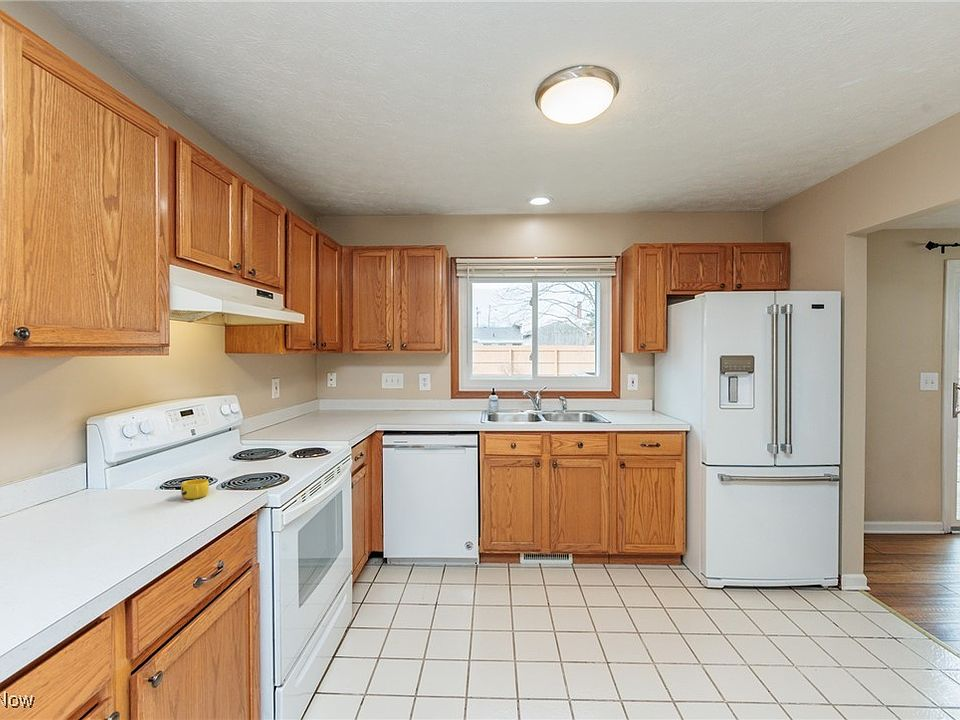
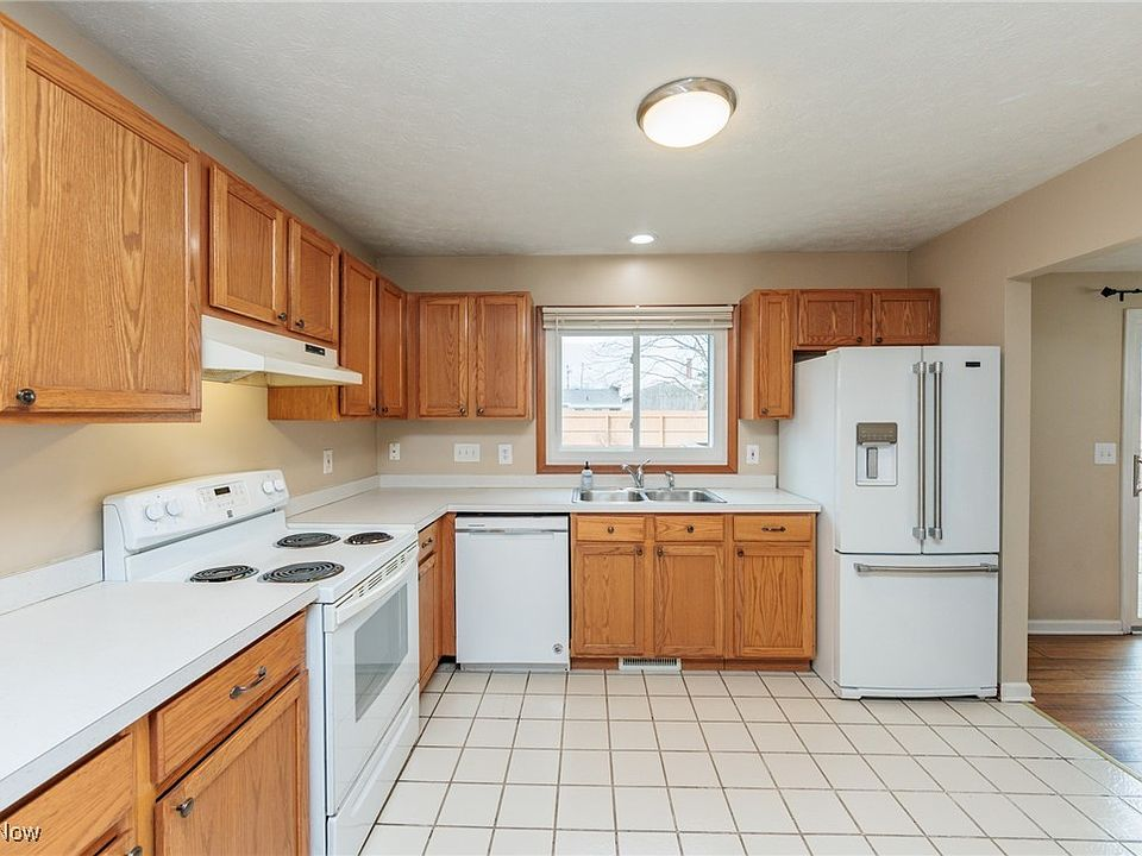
- cup (195, 489)
